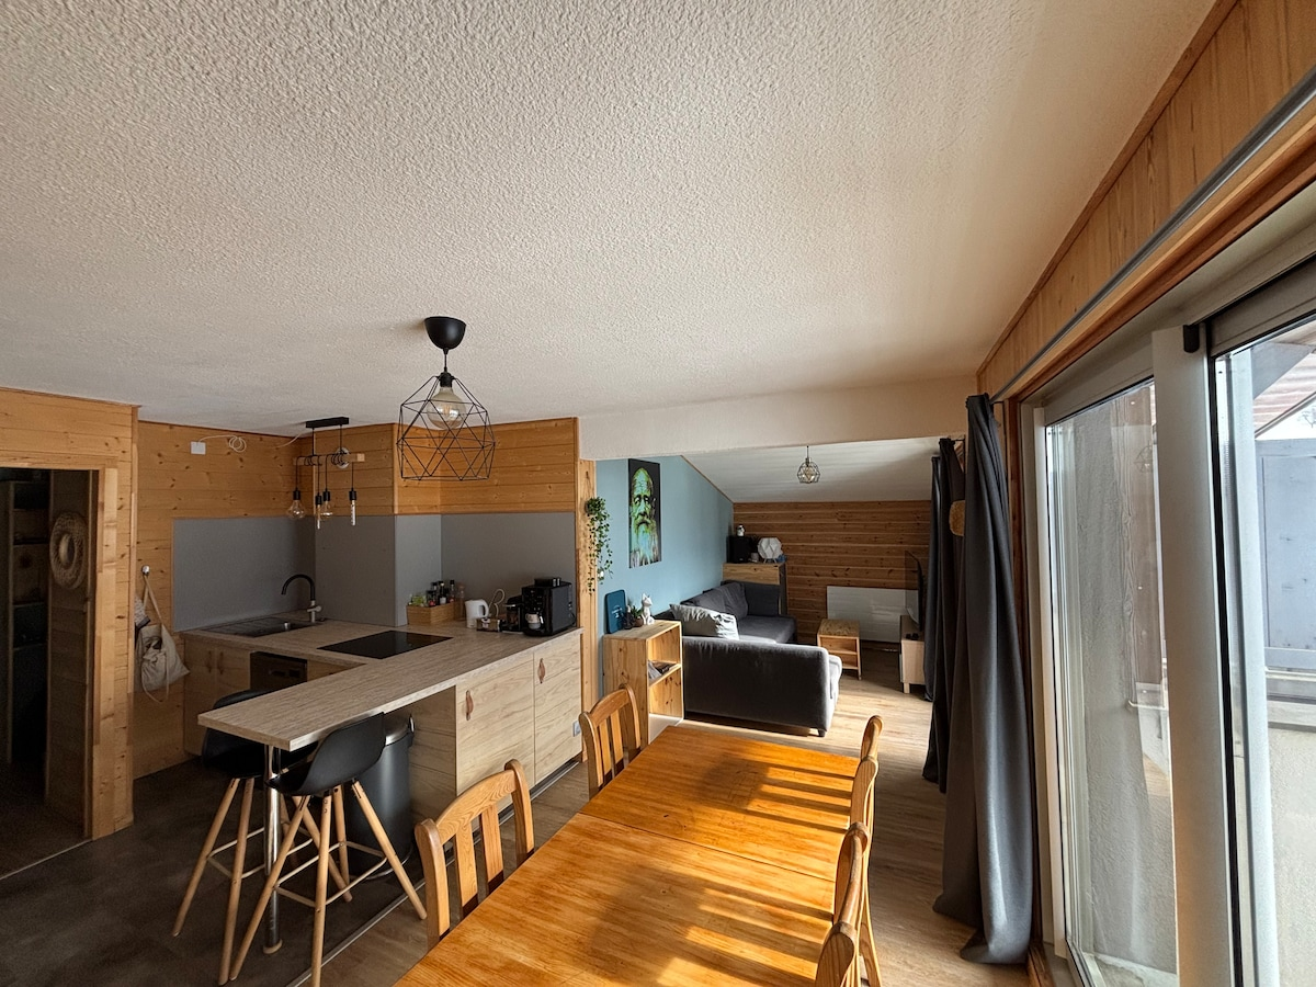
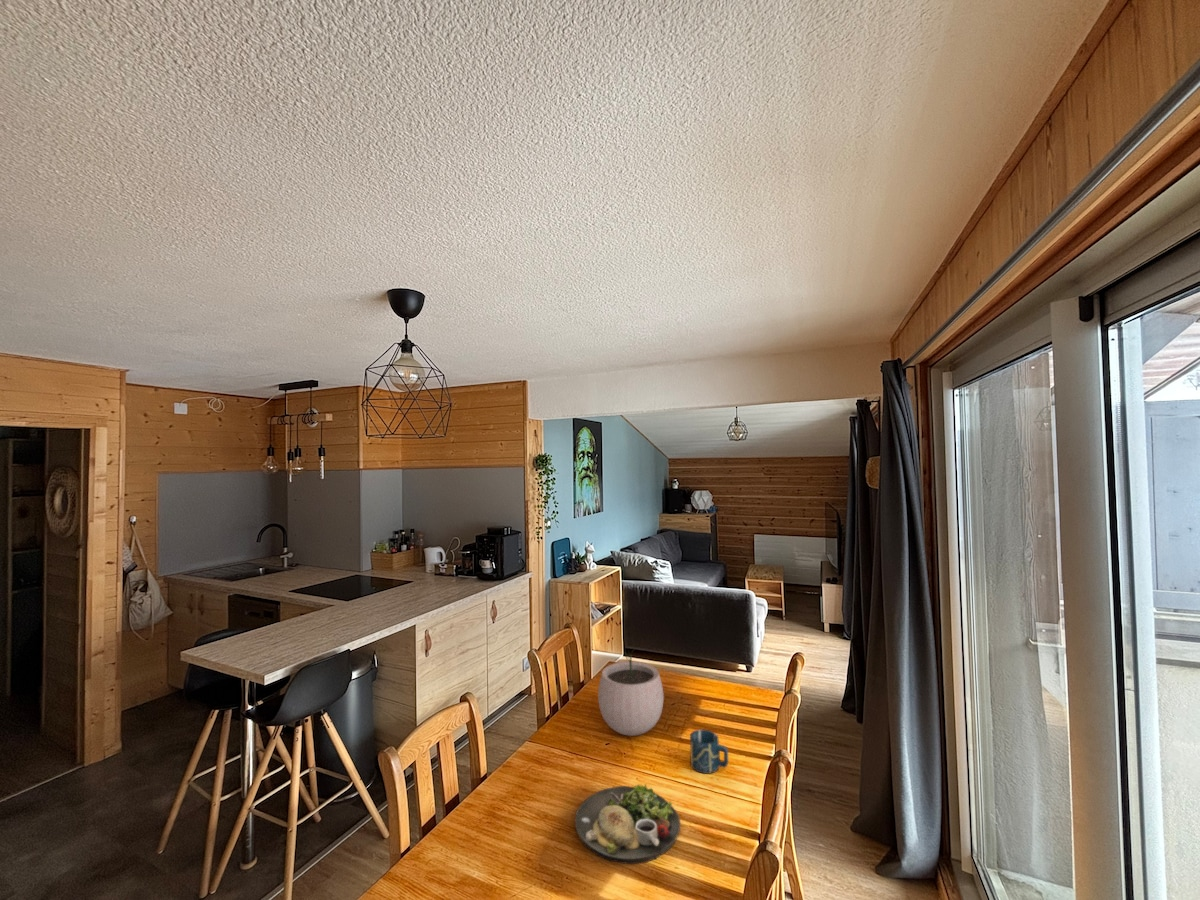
+ cup (709, 752)
+ plant pot (630, 688)
+ dinner plate (627, 812)
